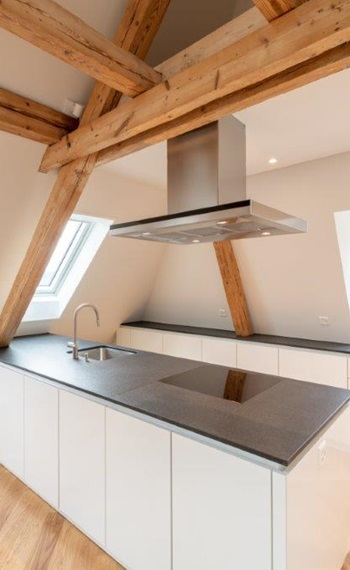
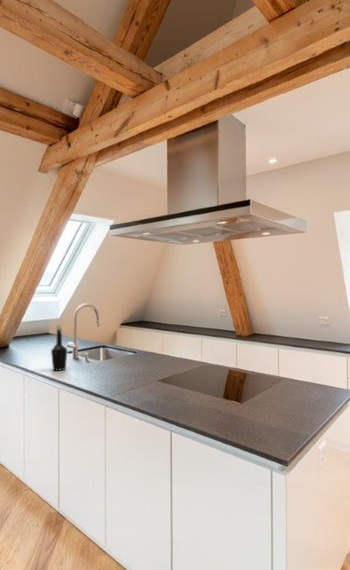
+ bottle (59, 347)
